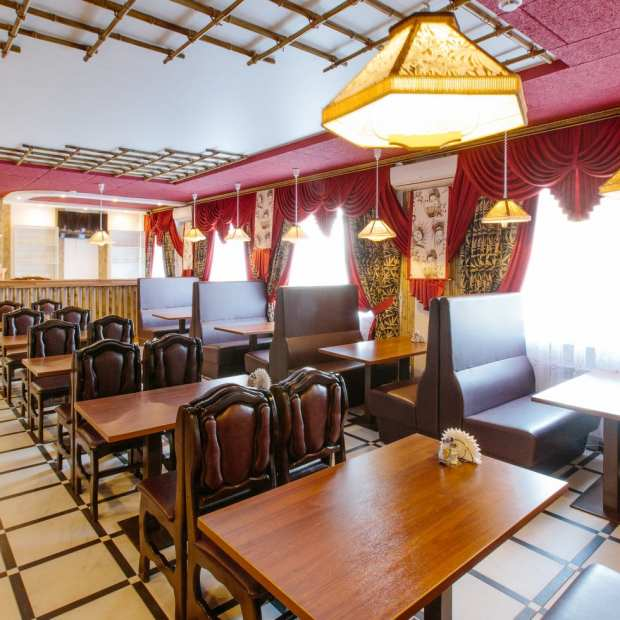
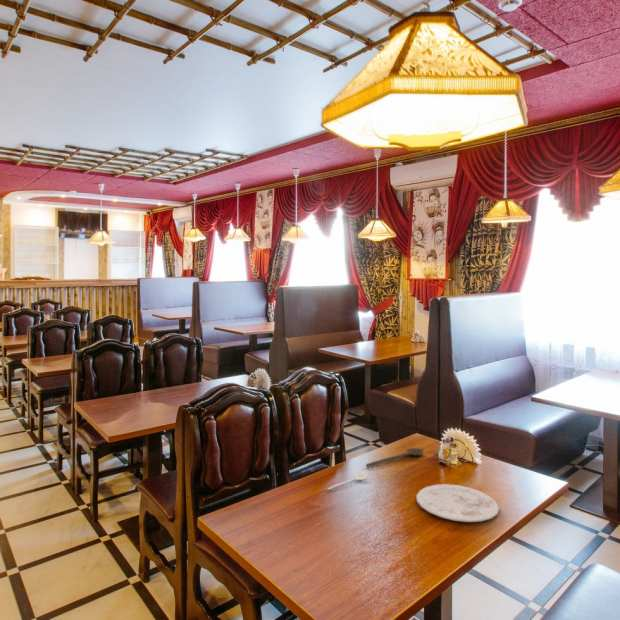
+ wooden spoon (395, 457)
+ stirrer (347, 481)
+ plate (456, 502)
